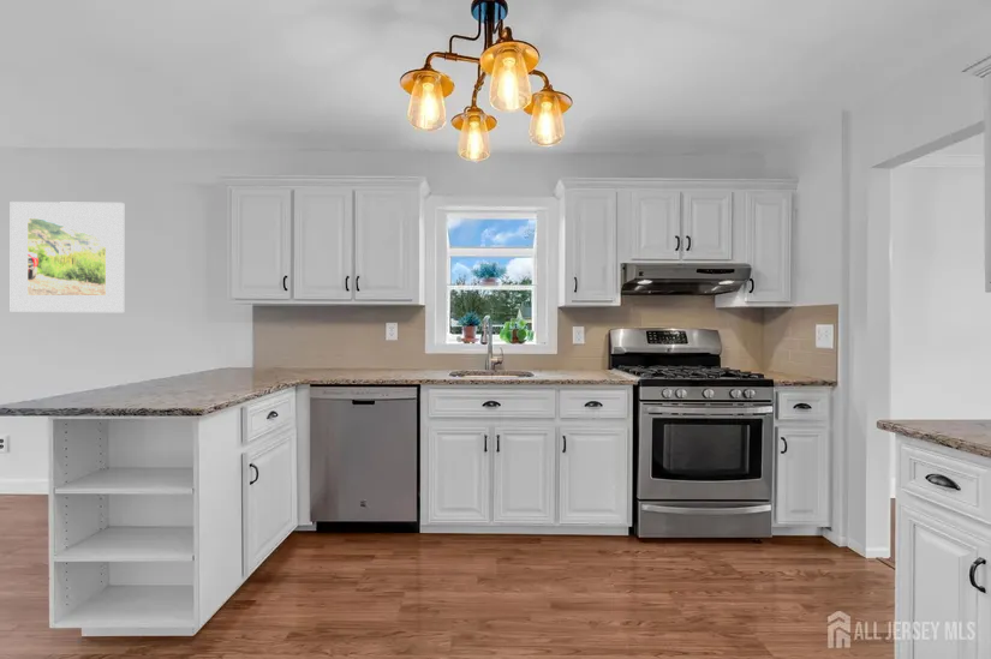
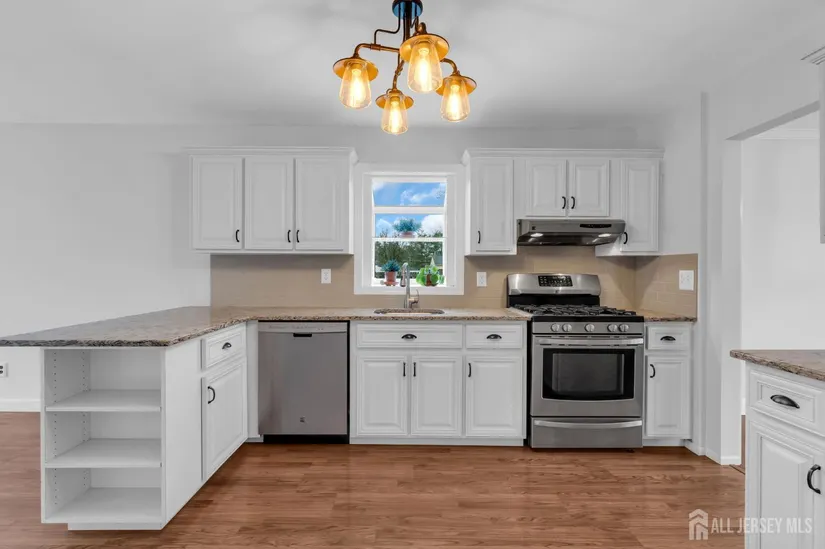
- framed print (67, 257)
